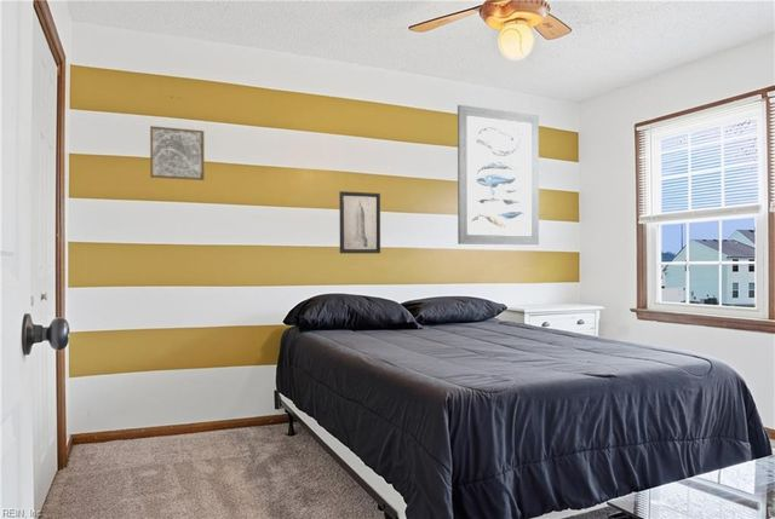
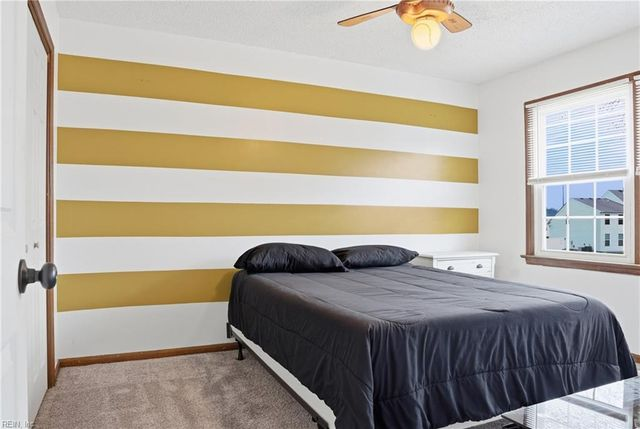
- wall art (177, 154)
- wall art (499, 177)
- wall art (360, 223)
